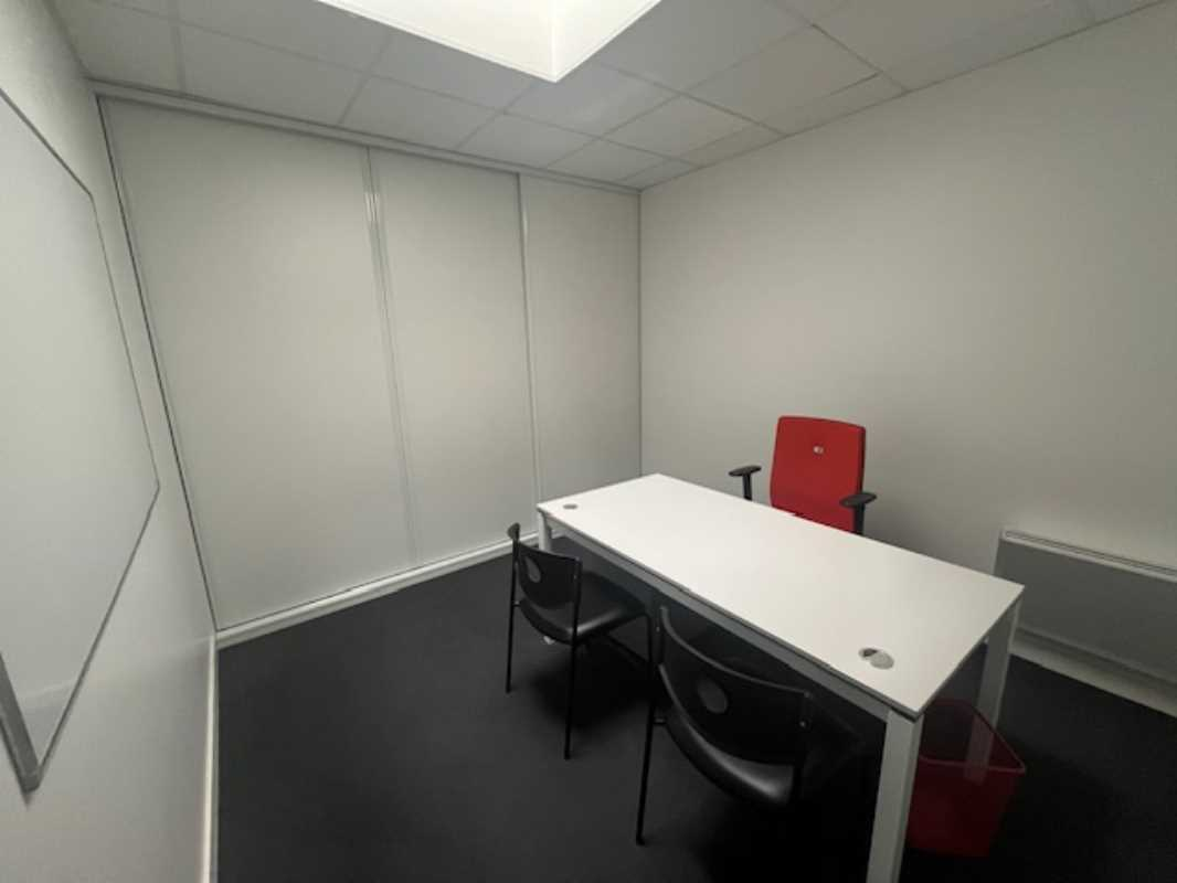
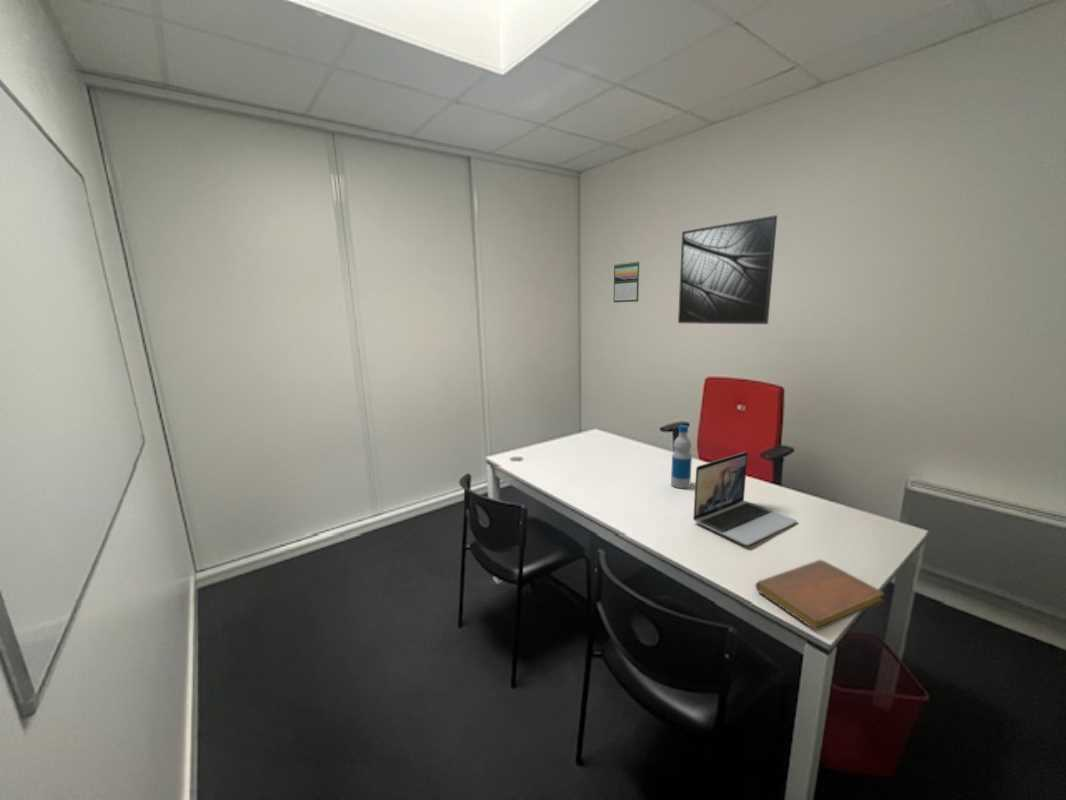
+ calendar (626, 282)
+ laptop (743, 495)
+ notebook (818, 590)
+ bottle (681, 455)
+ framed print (722, 275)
